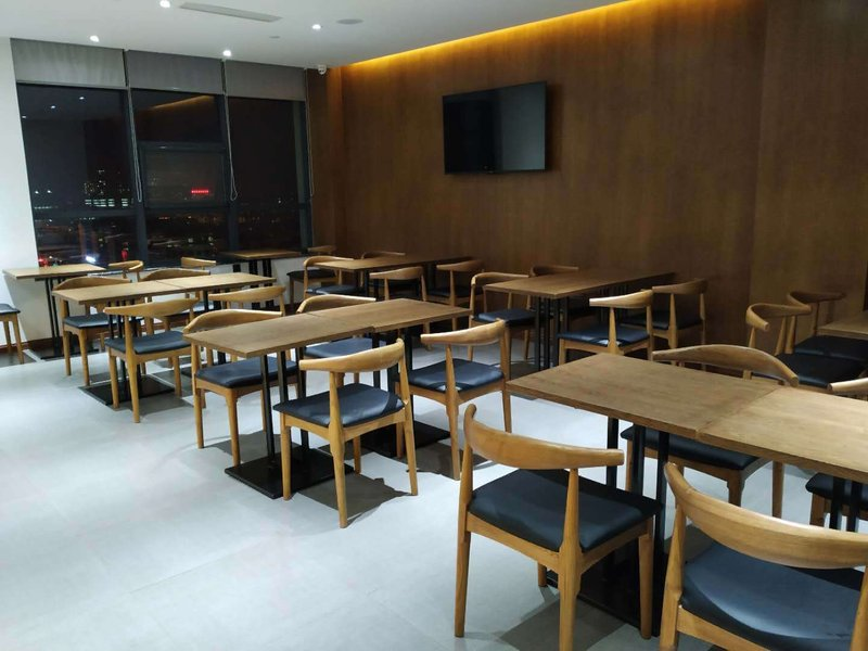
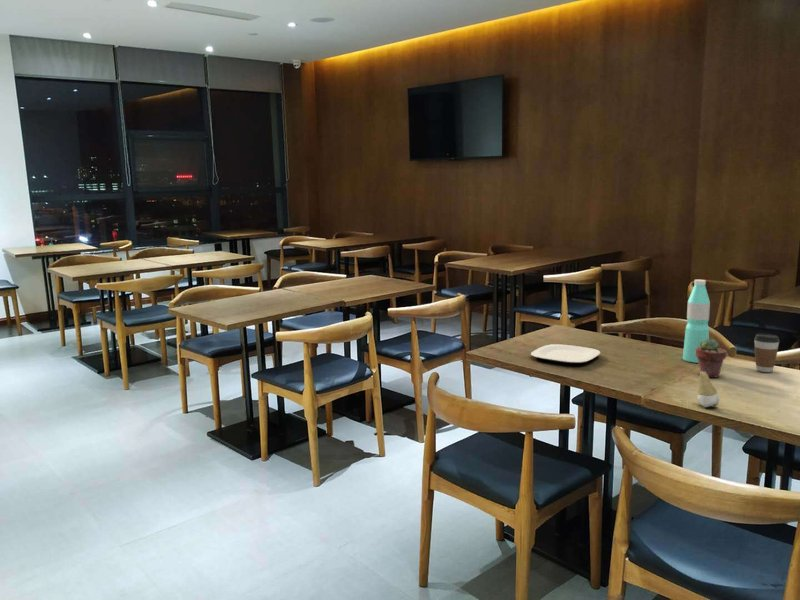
+ coffee cup (765, 352)
+ plate (565, 354)
+ potted succulent (710, 356)
+ water bottle (697, 320)
+ tooth (708, 389)
